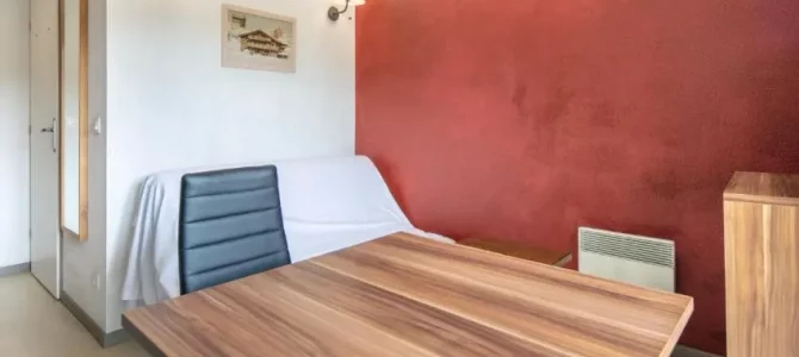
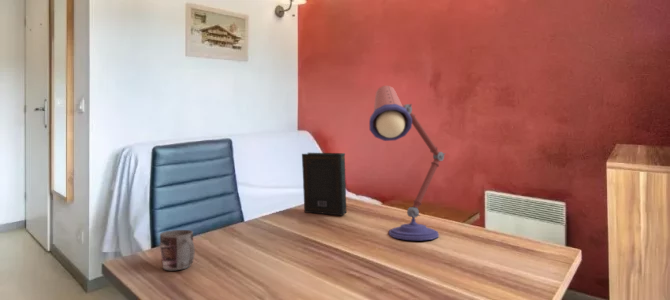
+ mug (180, 250)
+ desk lamp (428, 171)
+ book (324, 183)
